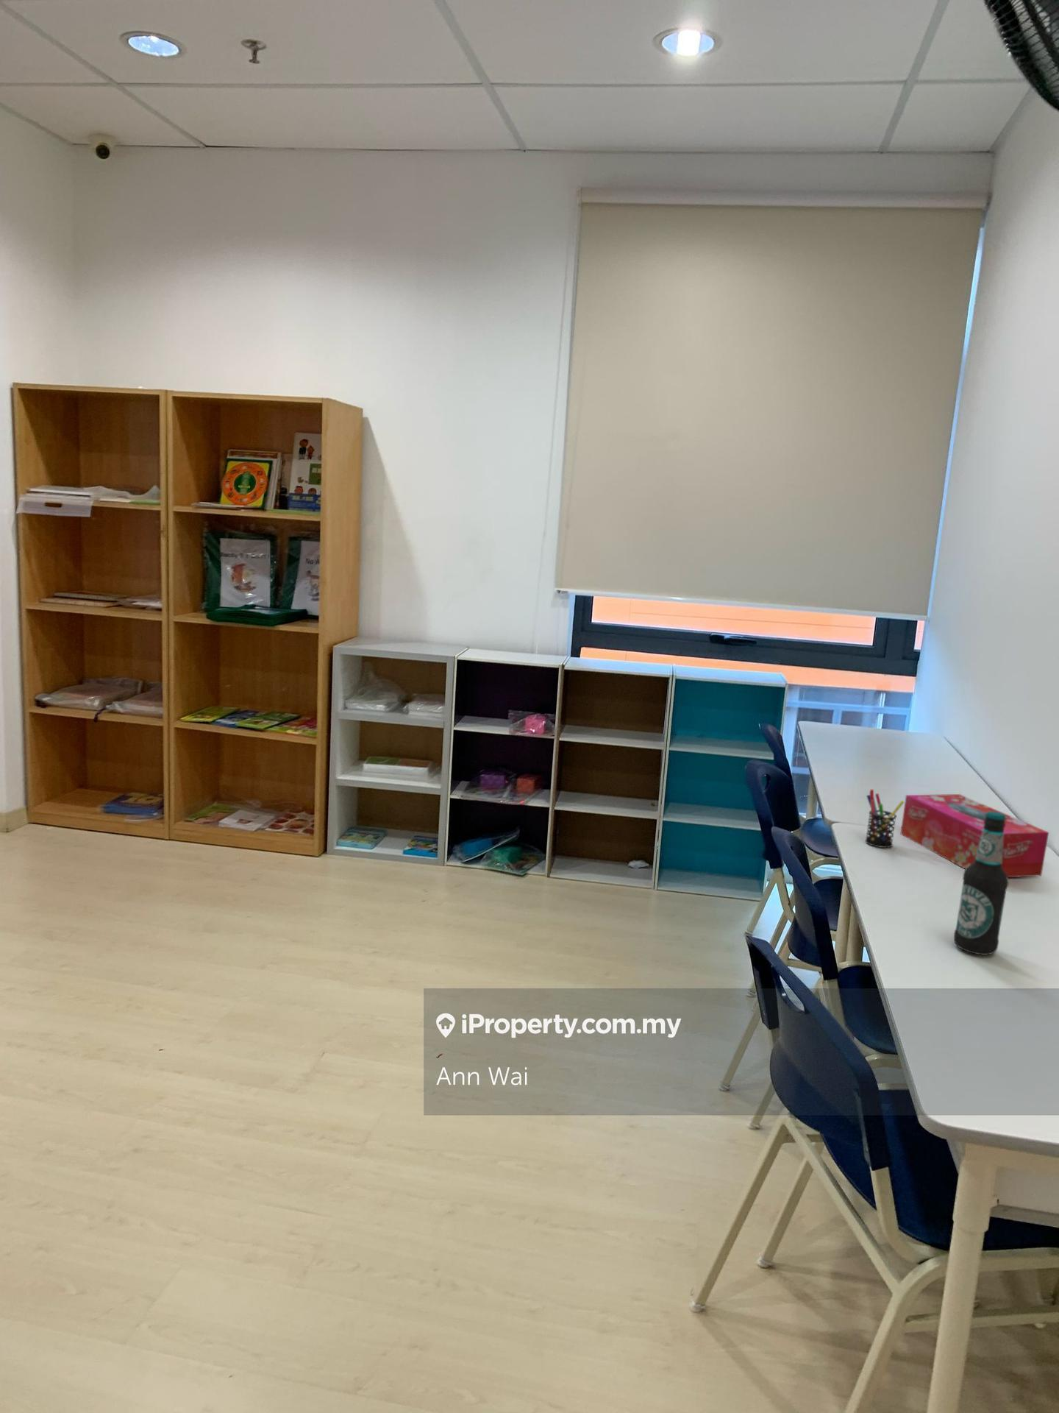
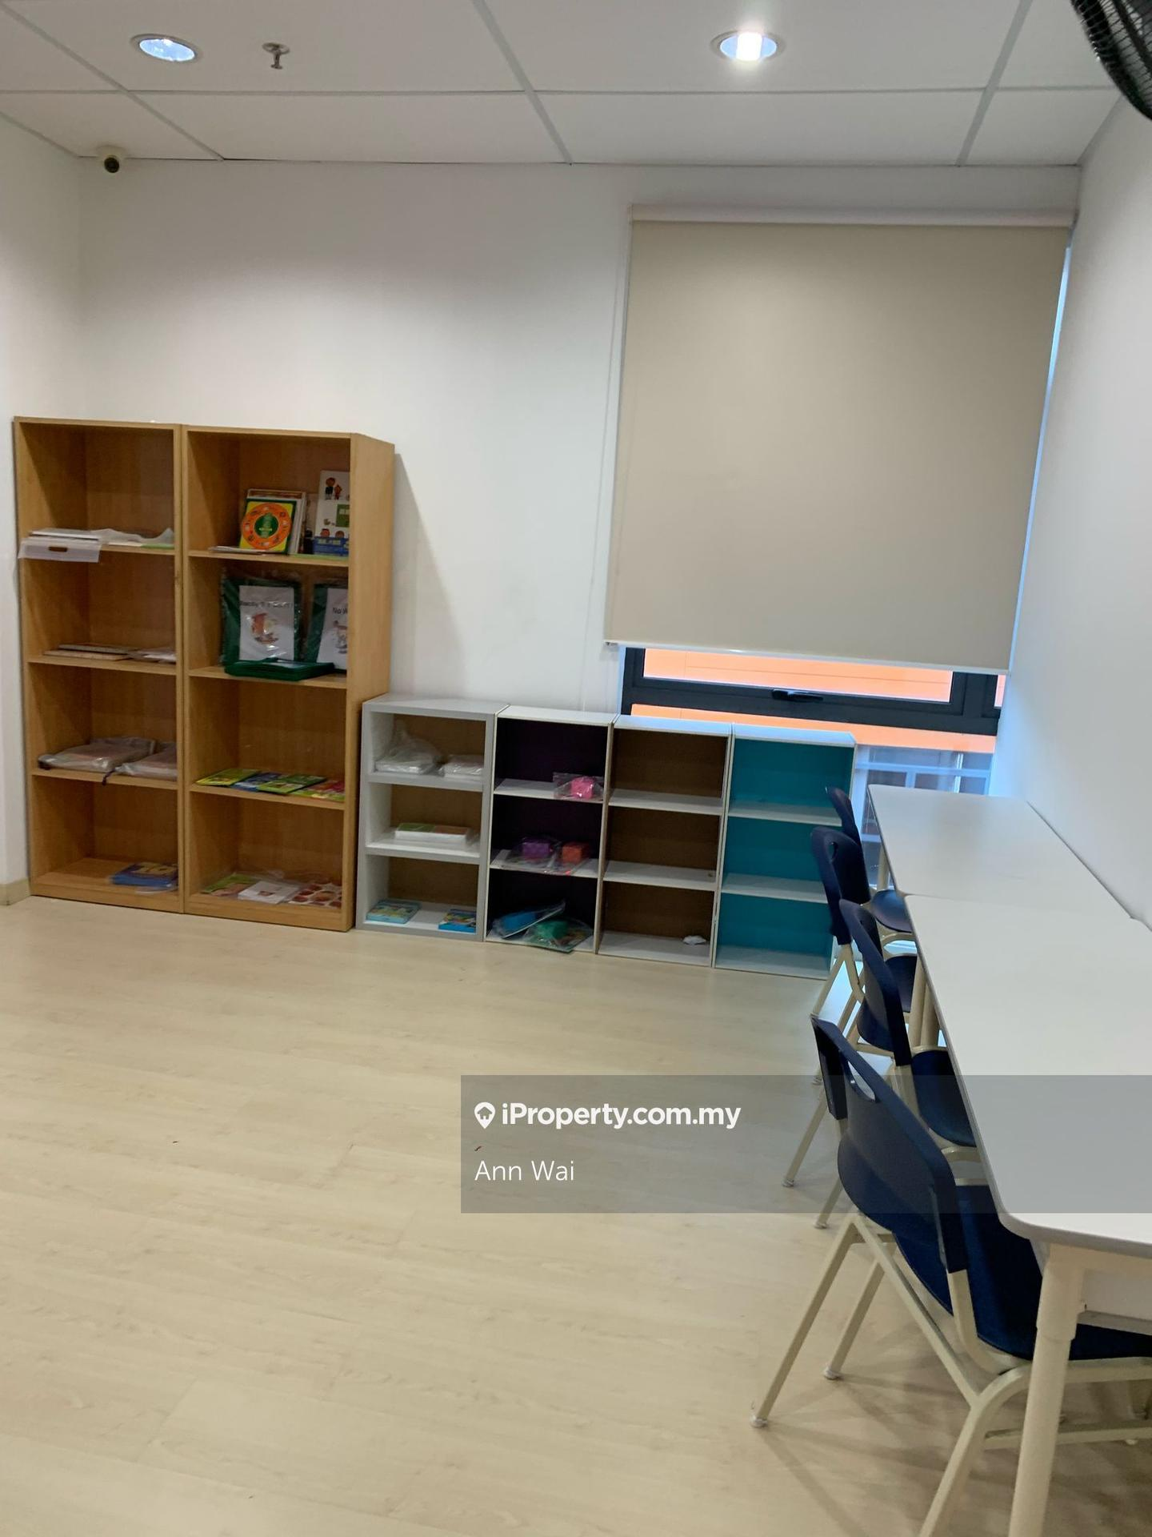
- pen holder (880, 818)
- tissue box (970, 833)
- bottle (984, 881)
